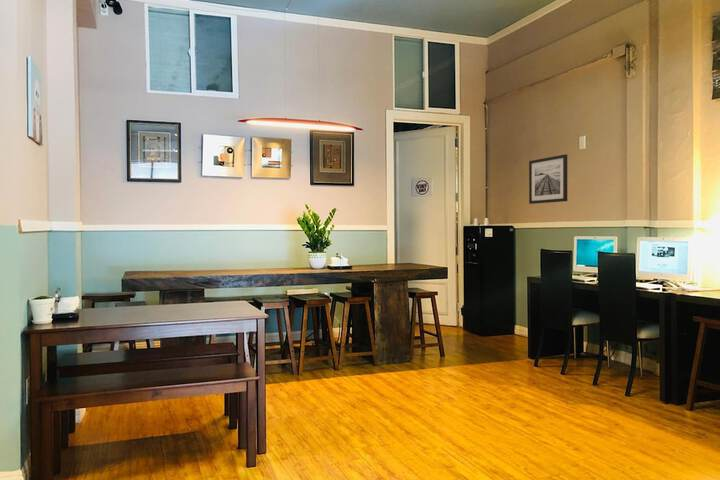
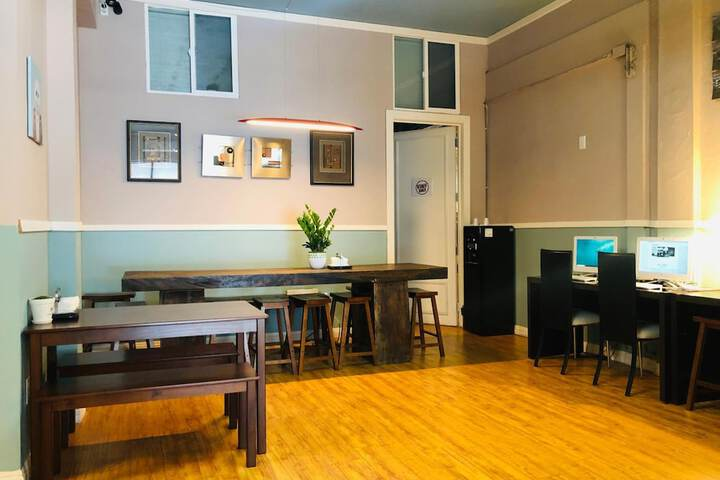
- wall art (547, 180)
